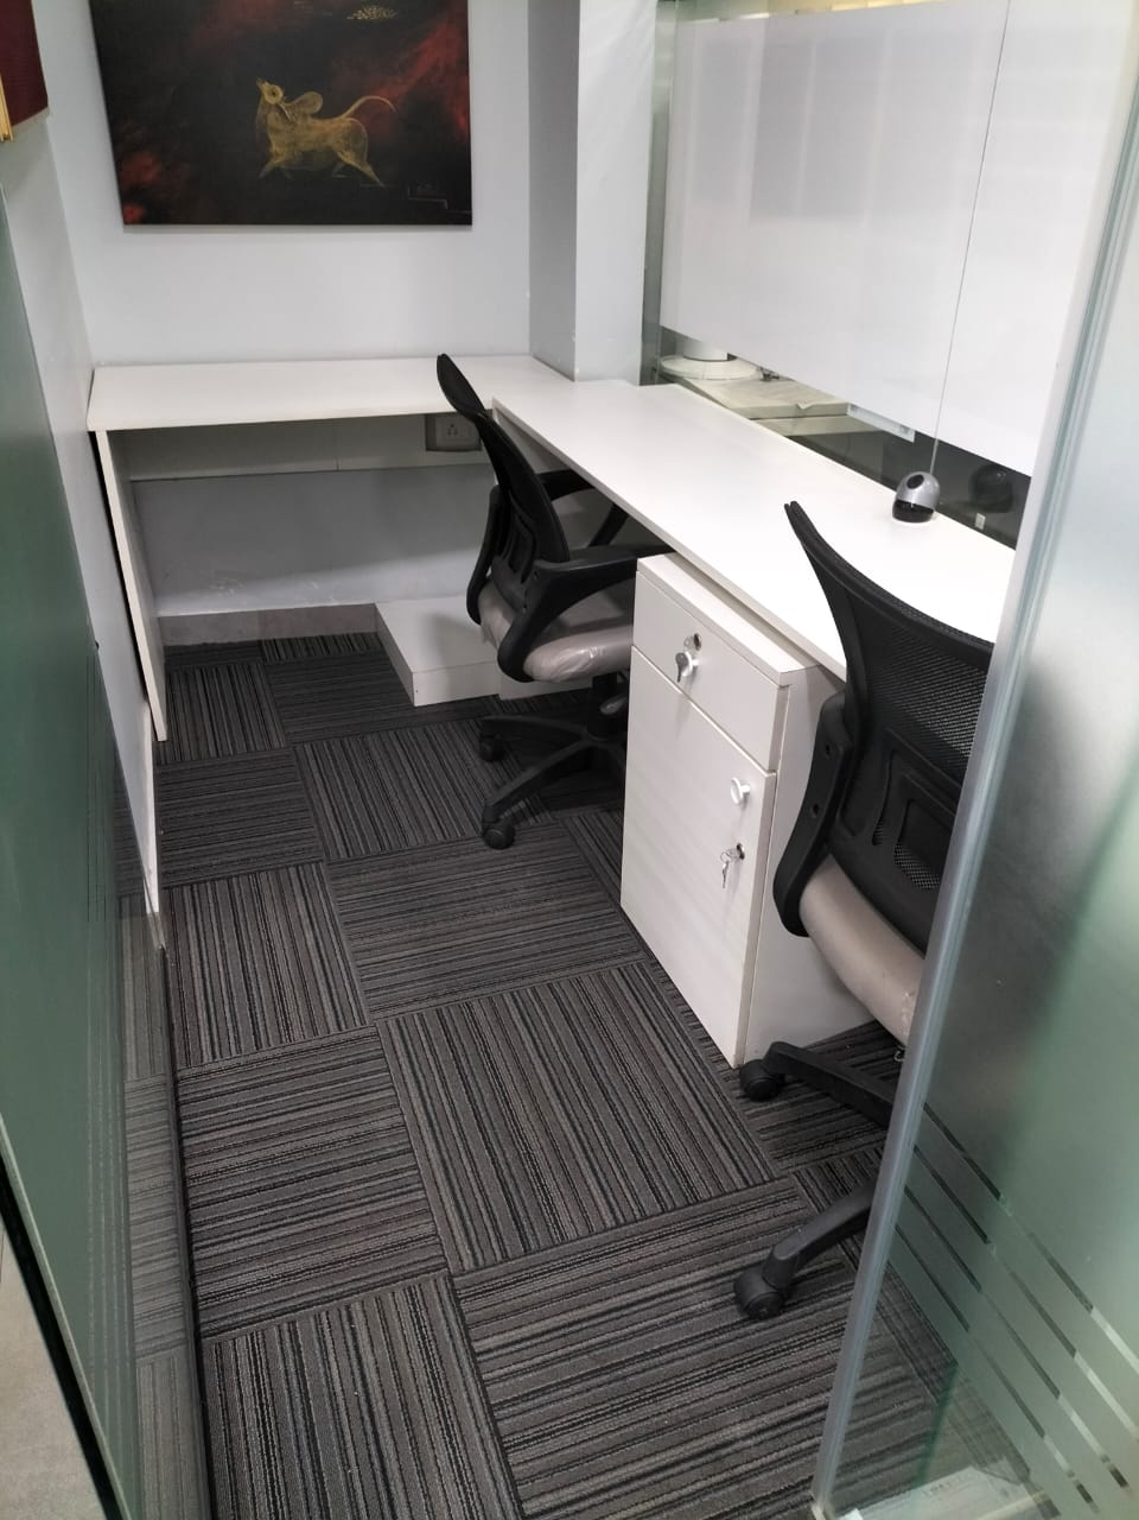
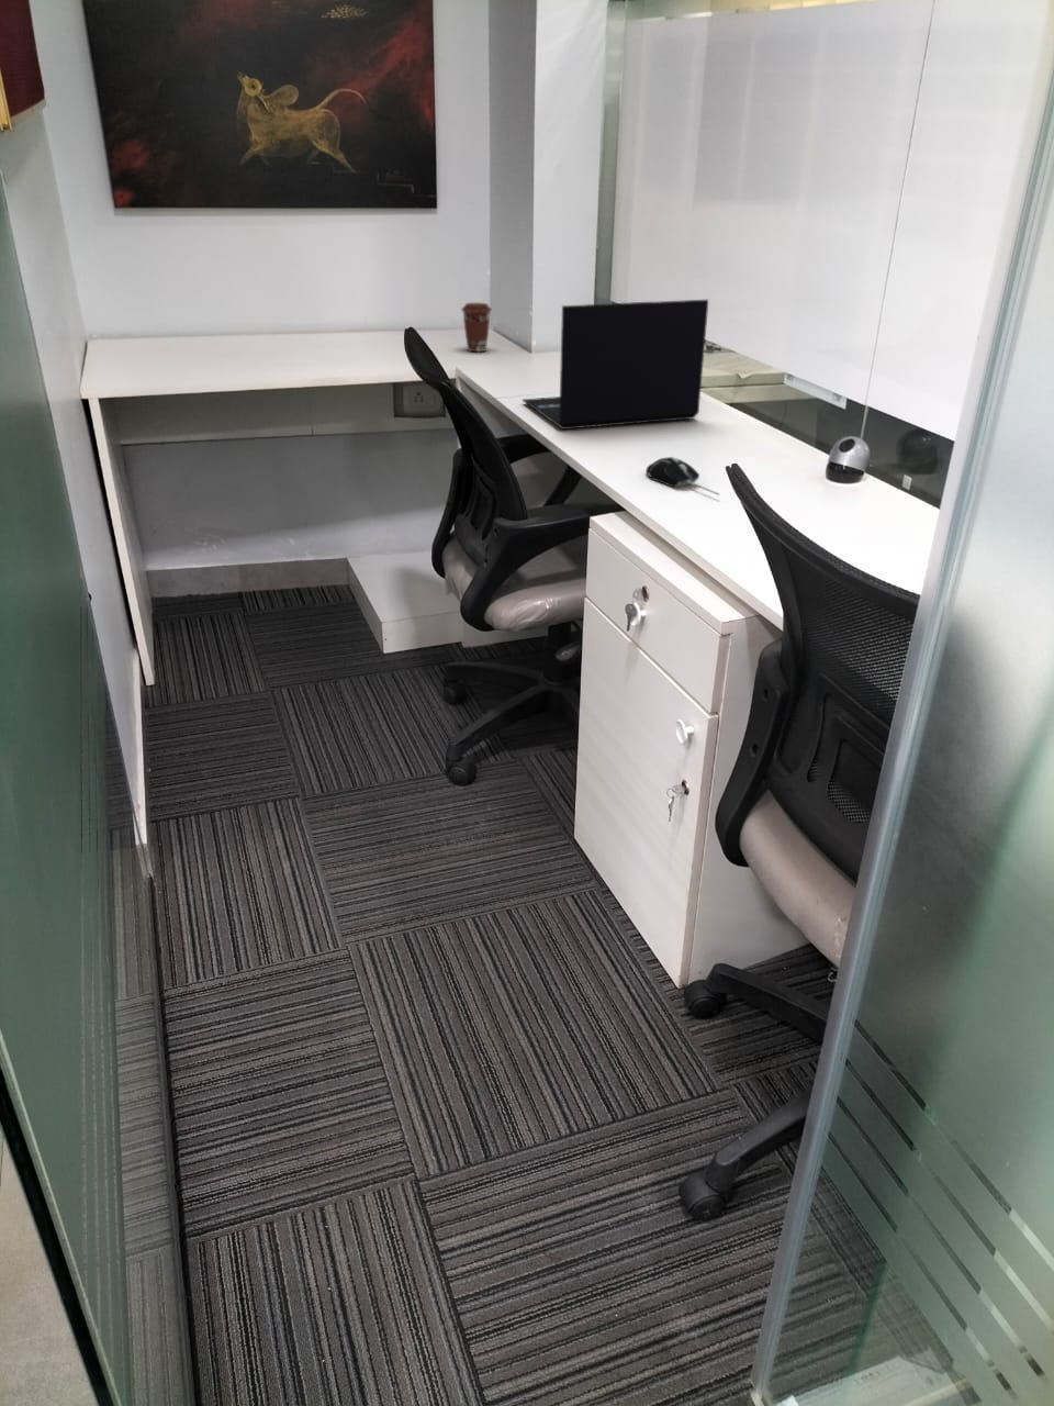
+ computer mouse (683, 474)
+ coffee cup (476, 328)
+ laptop (611, 353)
